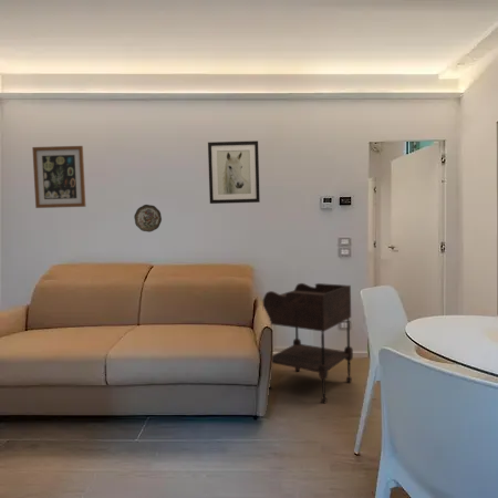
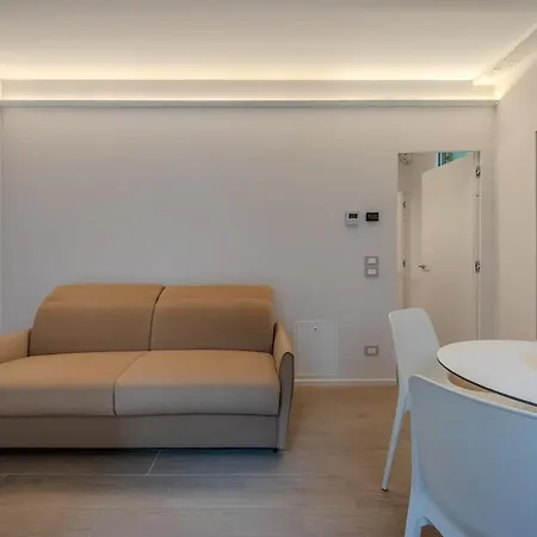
- side table (307, 329)
- wall art (59, 177)
- wall art (234, 172)
- decorative plate (147, 218)
